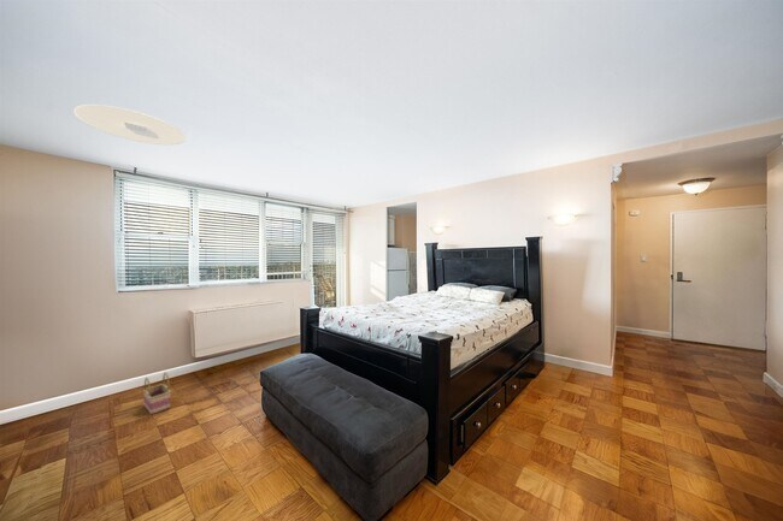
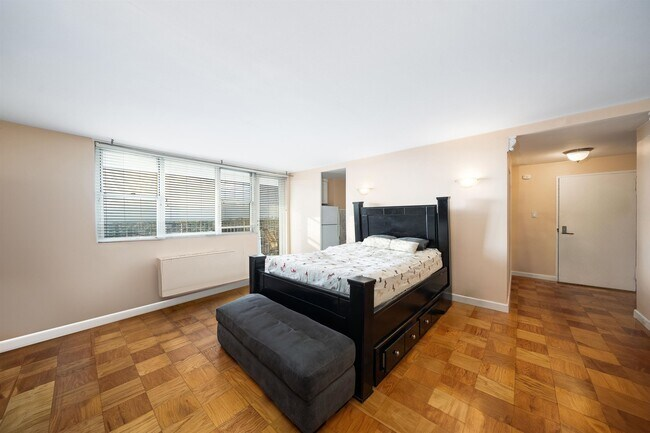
- basket (157, 391)
- ceiling light (135, 123)
